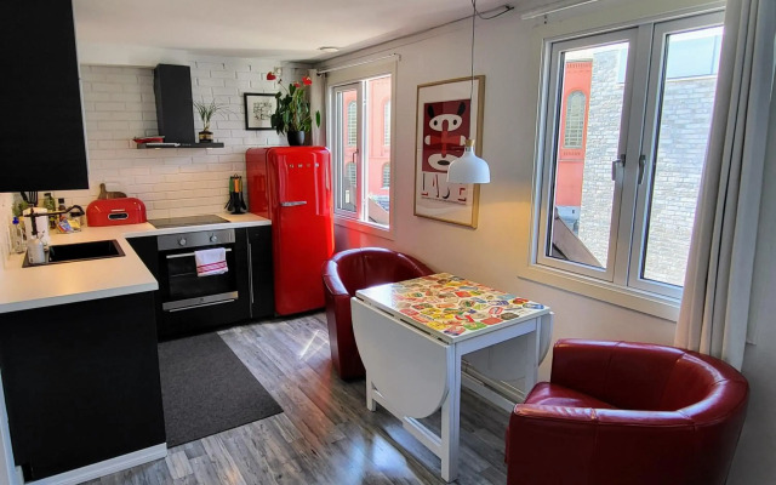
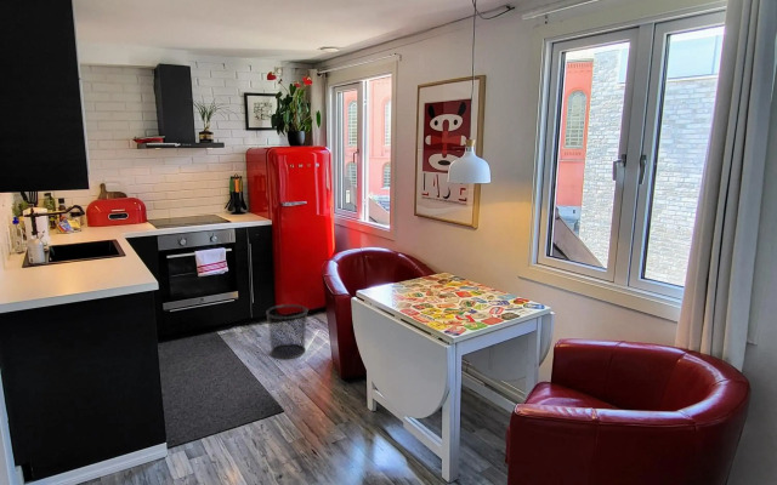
+ waste bin (288, 331)
